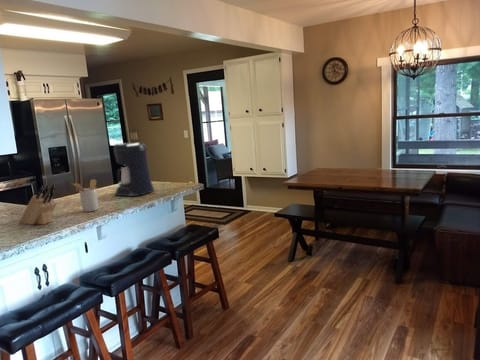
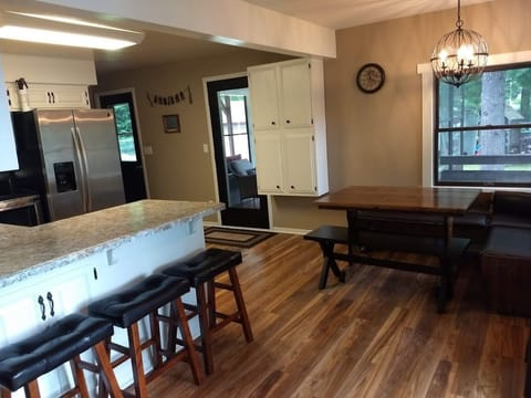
- utensil holder (85, 195)
- coffee maker (131, 168)
- knife block (38, 203)
